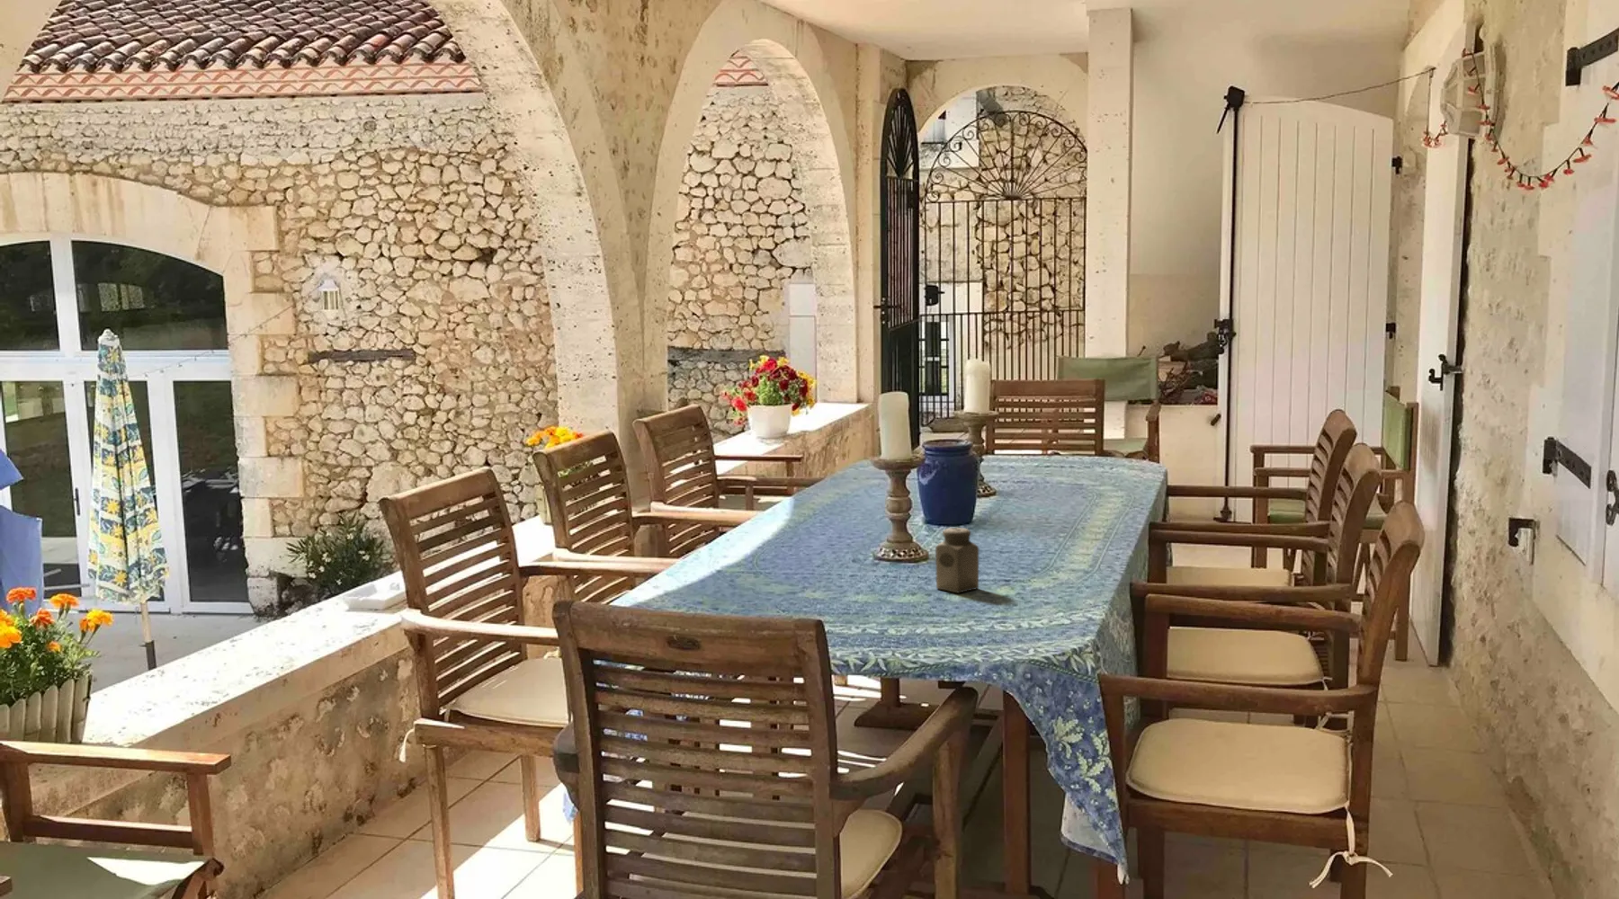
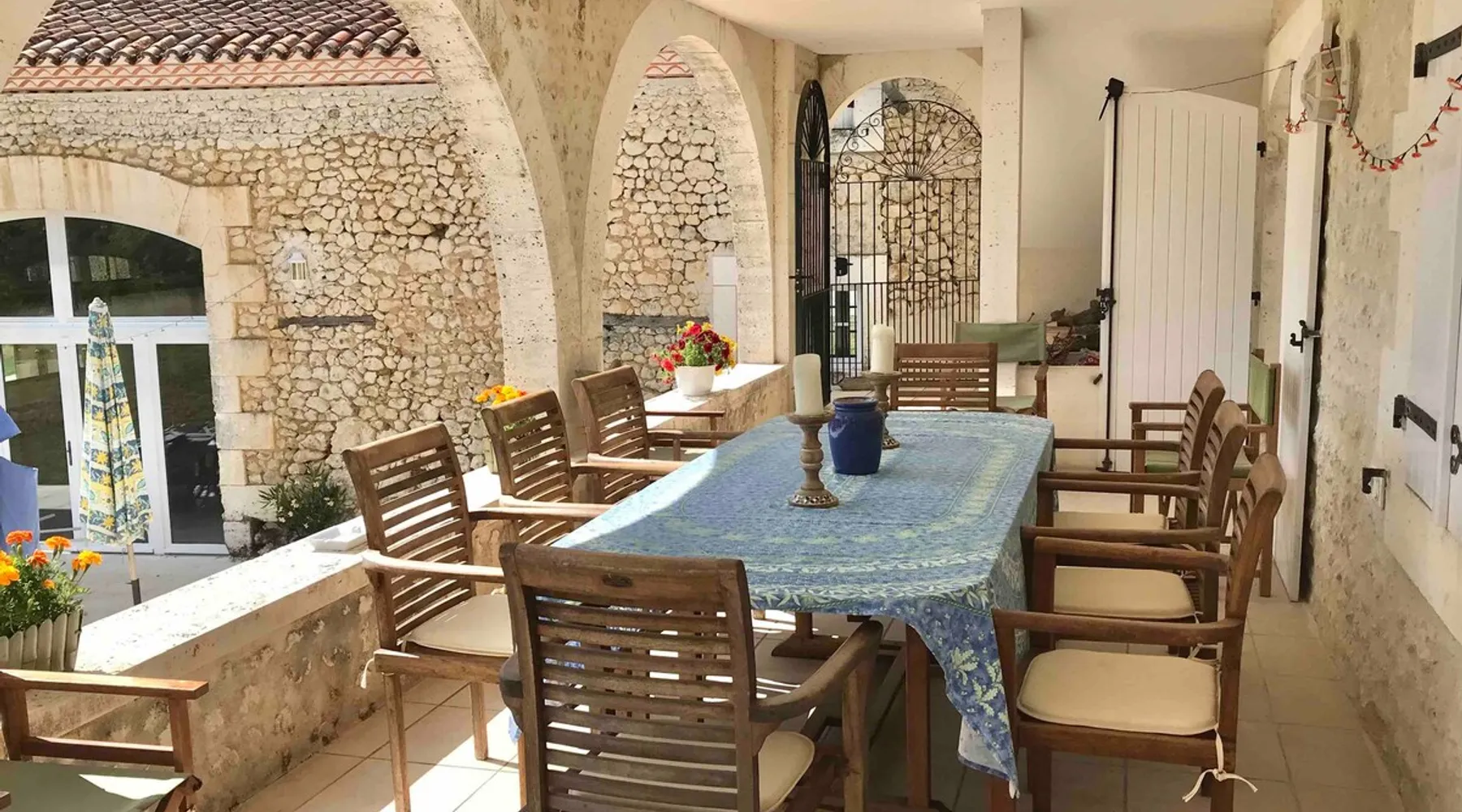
- salt shaker (957, 558)
